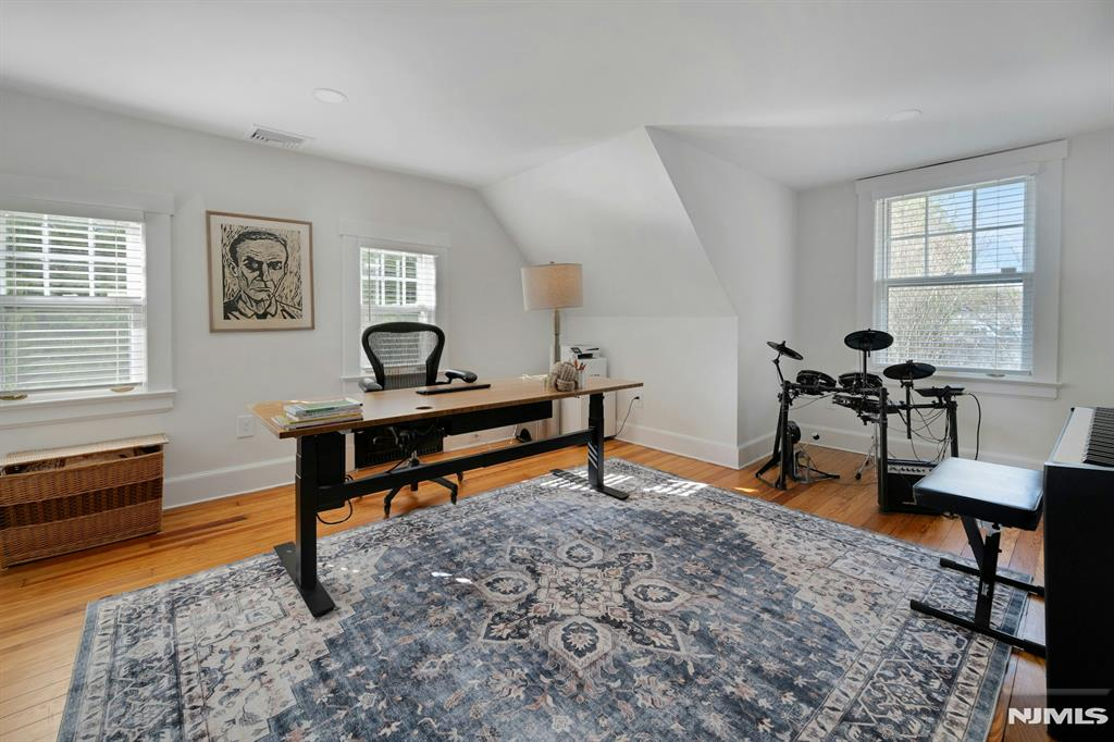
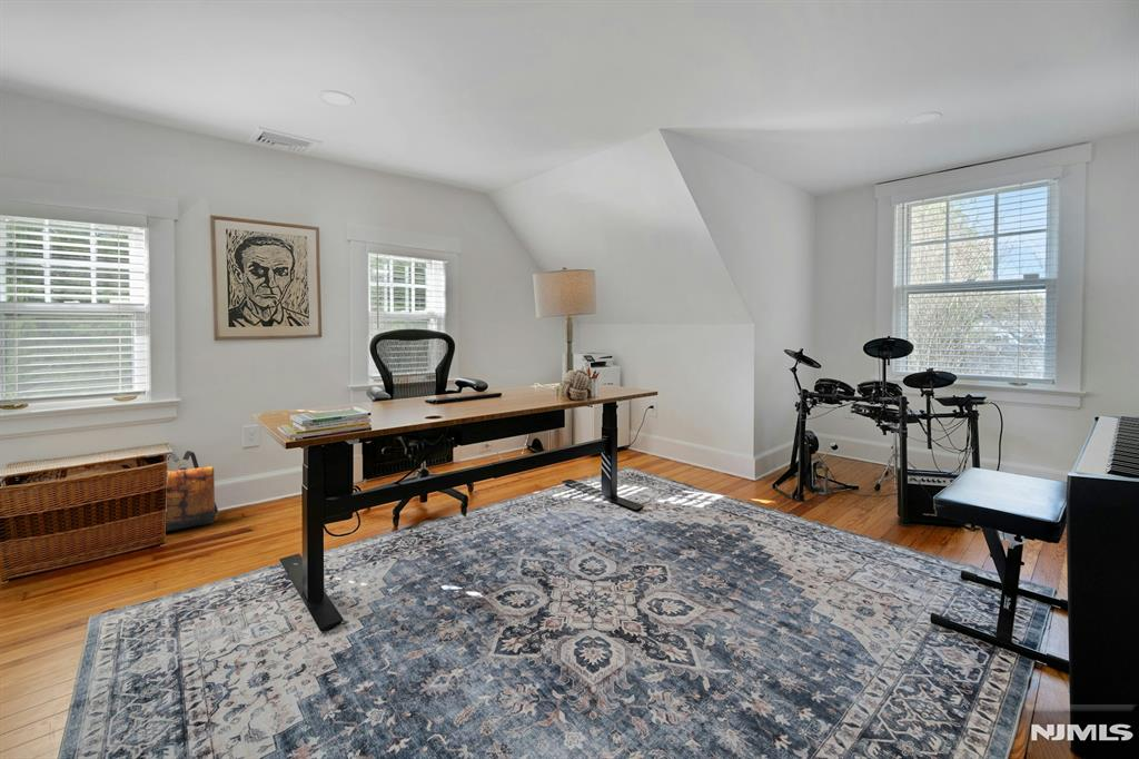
+ backpack (182, 489)
